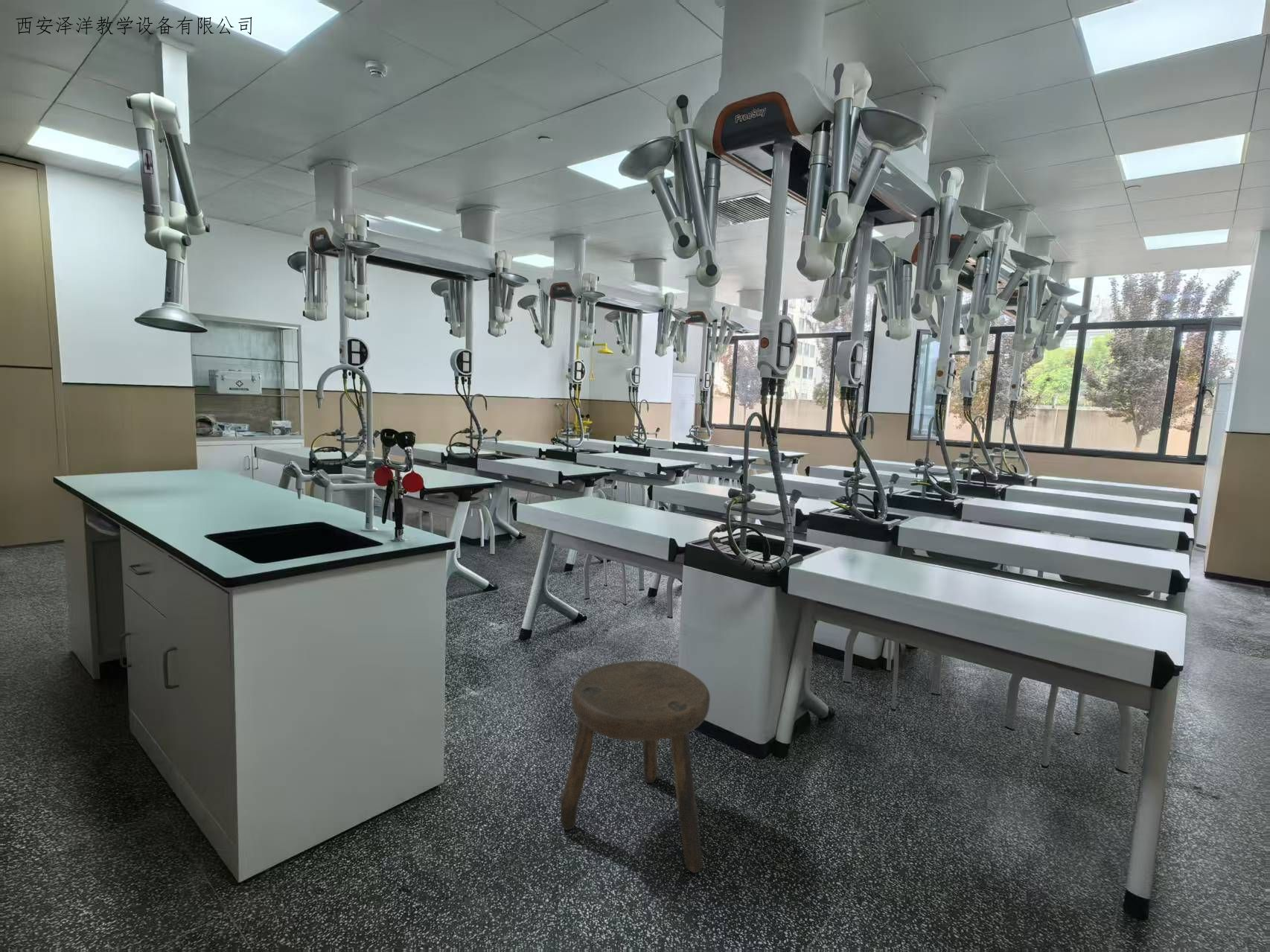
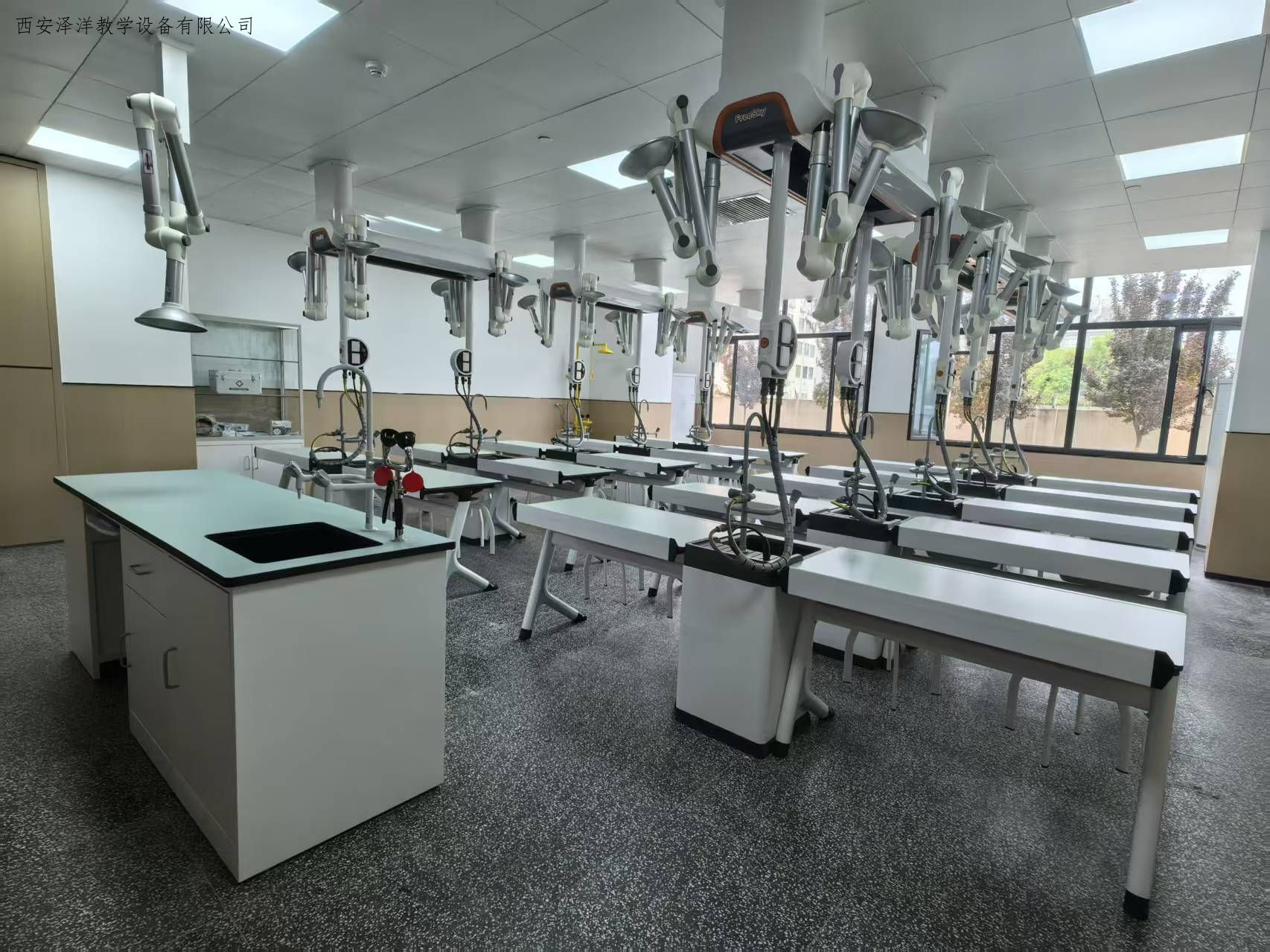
- stool (643, 760)
